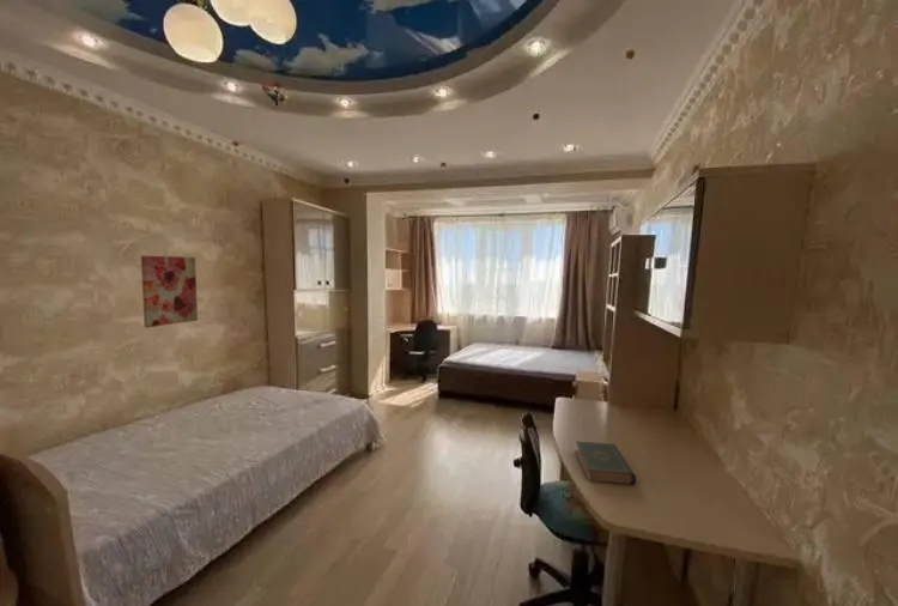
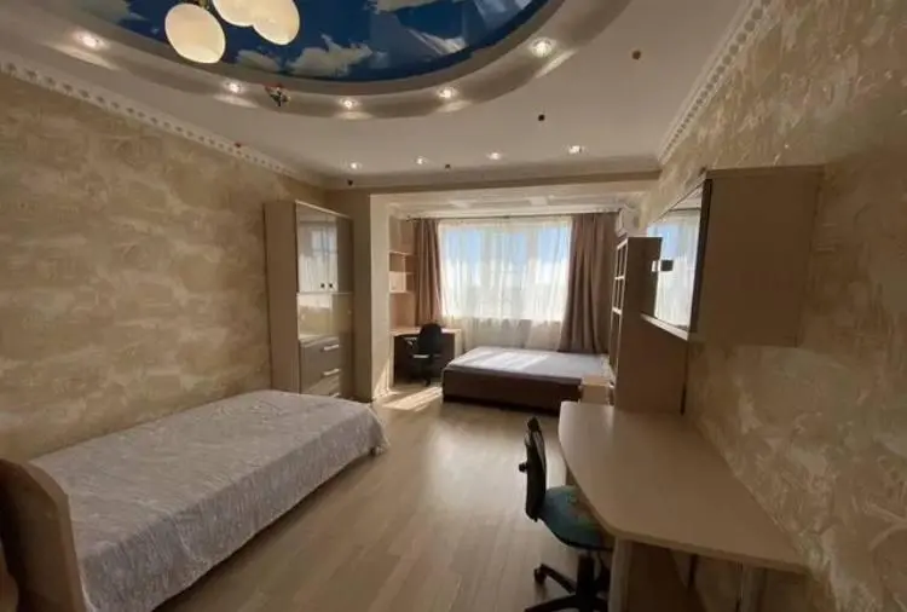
- book (602, 461)
- wall art (170, 290)
